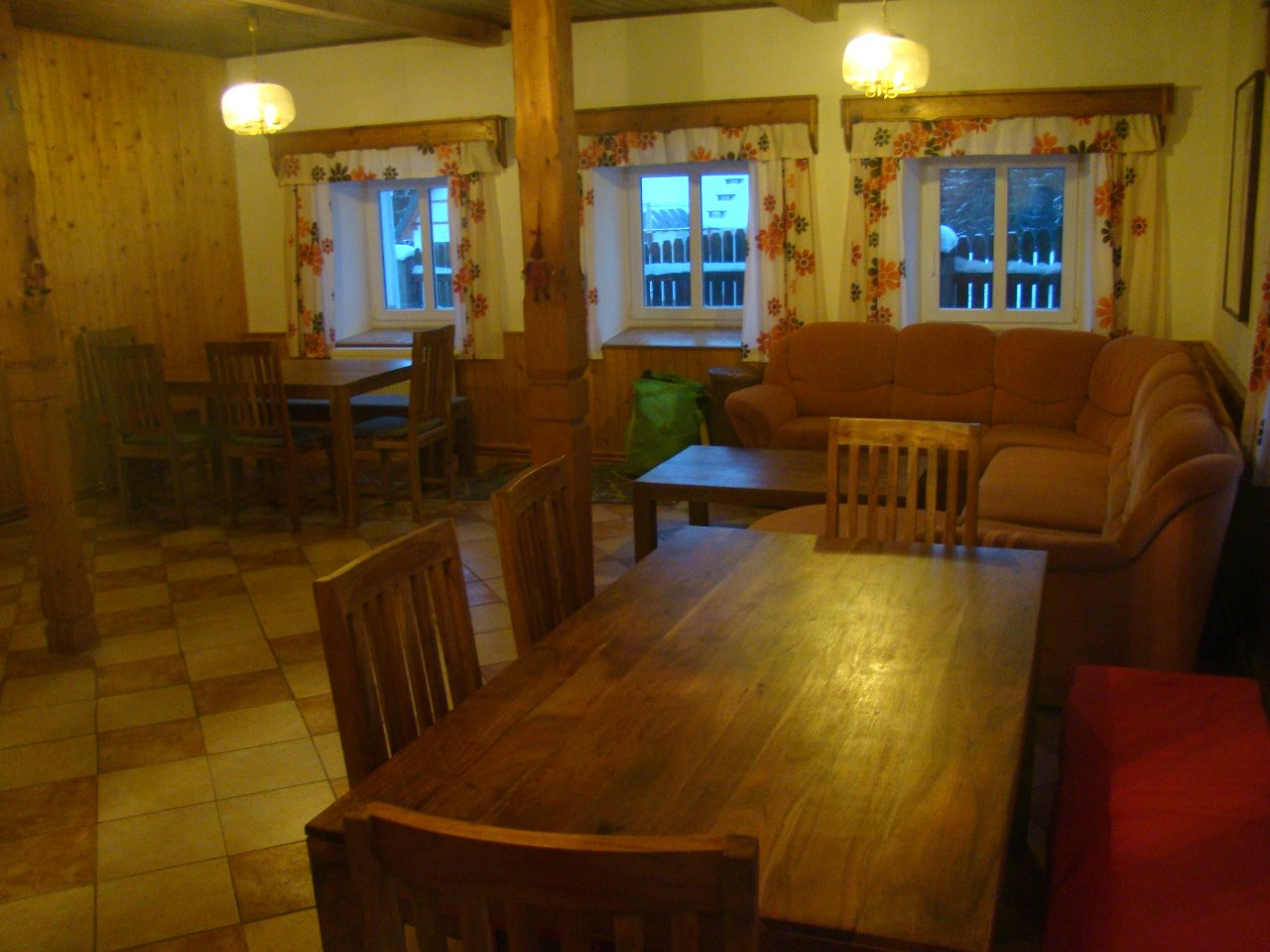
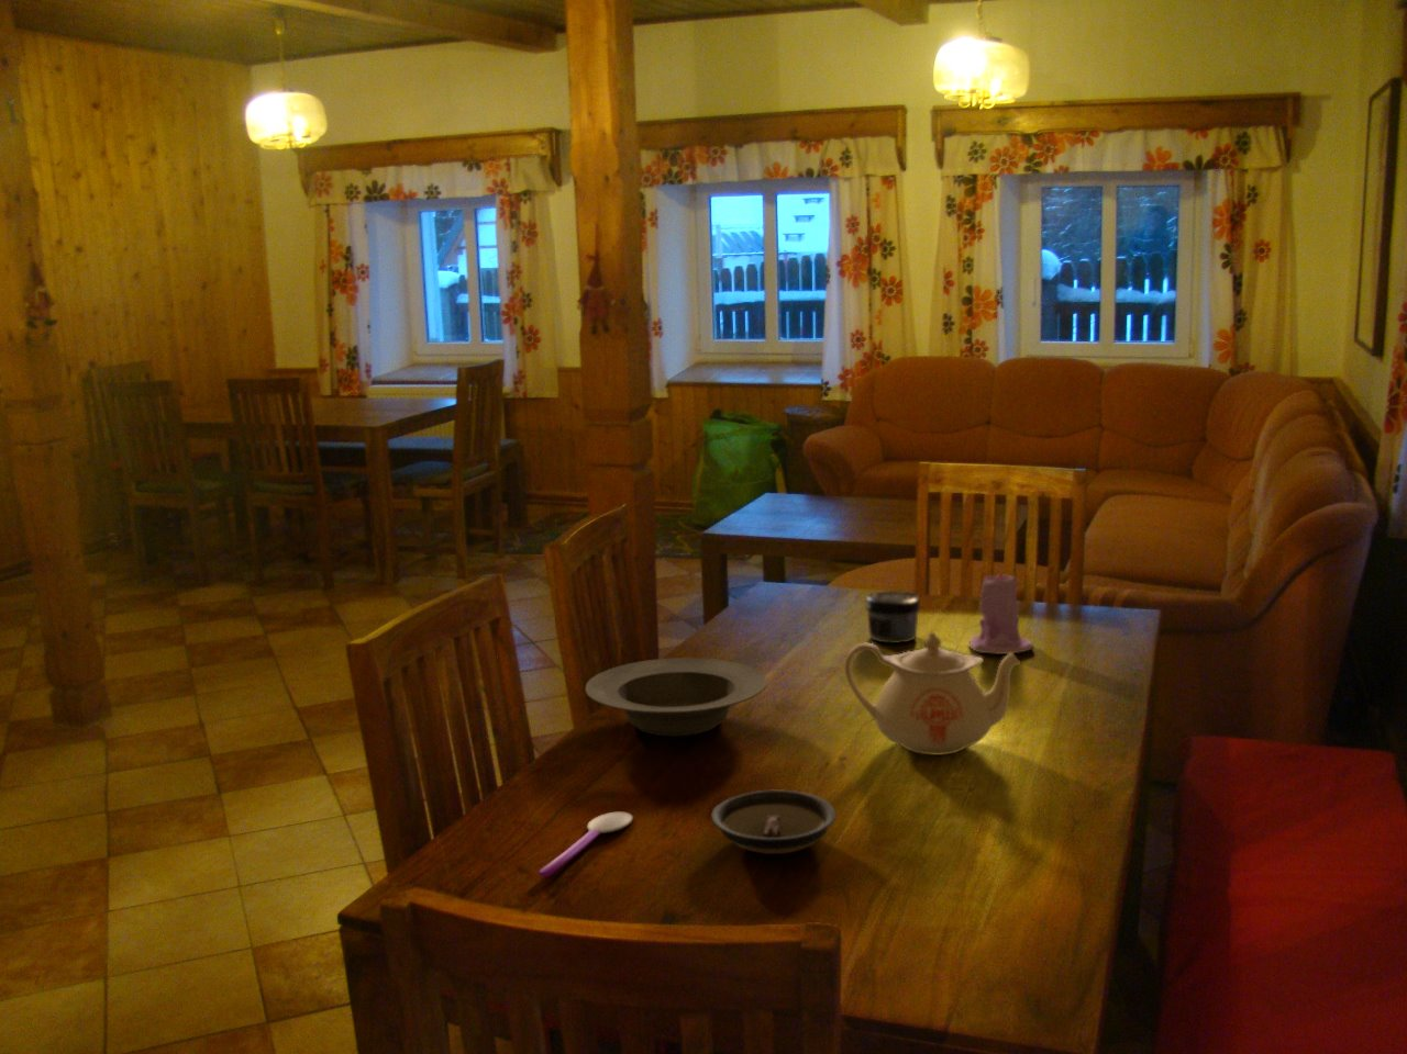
+ bowl (676, 702)
+ candle (1000, 604)
+ saucer (773, 827)
+ teapot (932, 689)
+ spoon (586, 839)
+ jar (893, 617)
